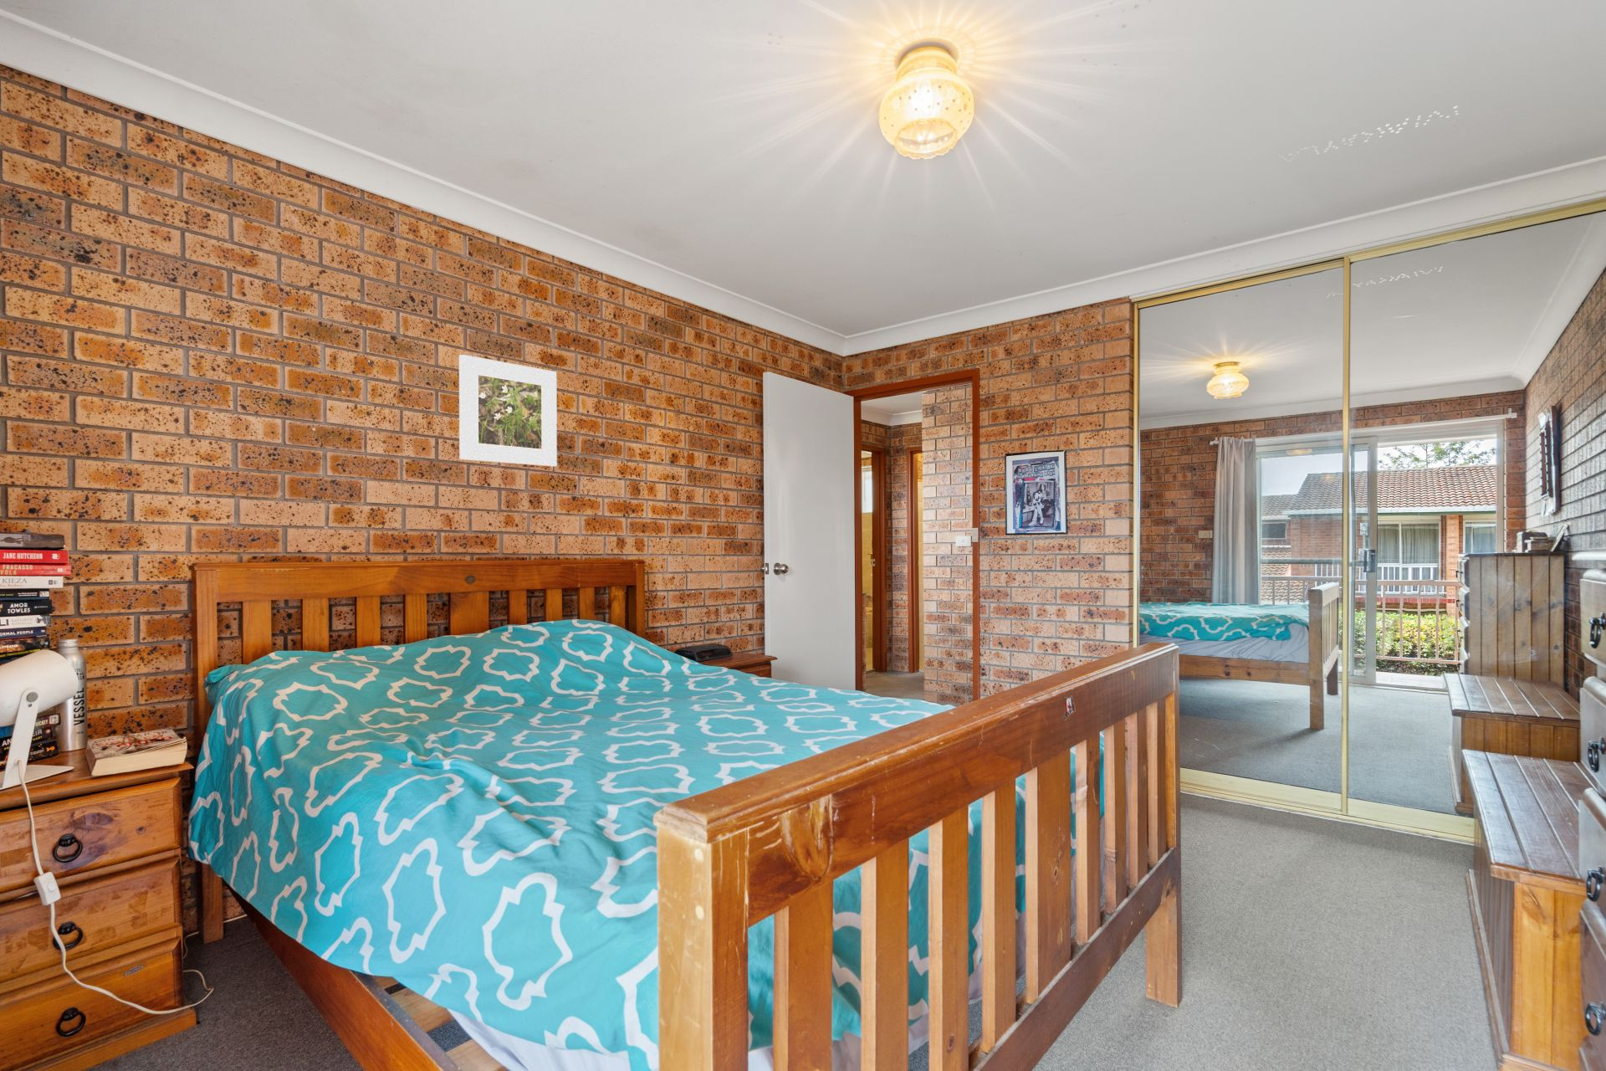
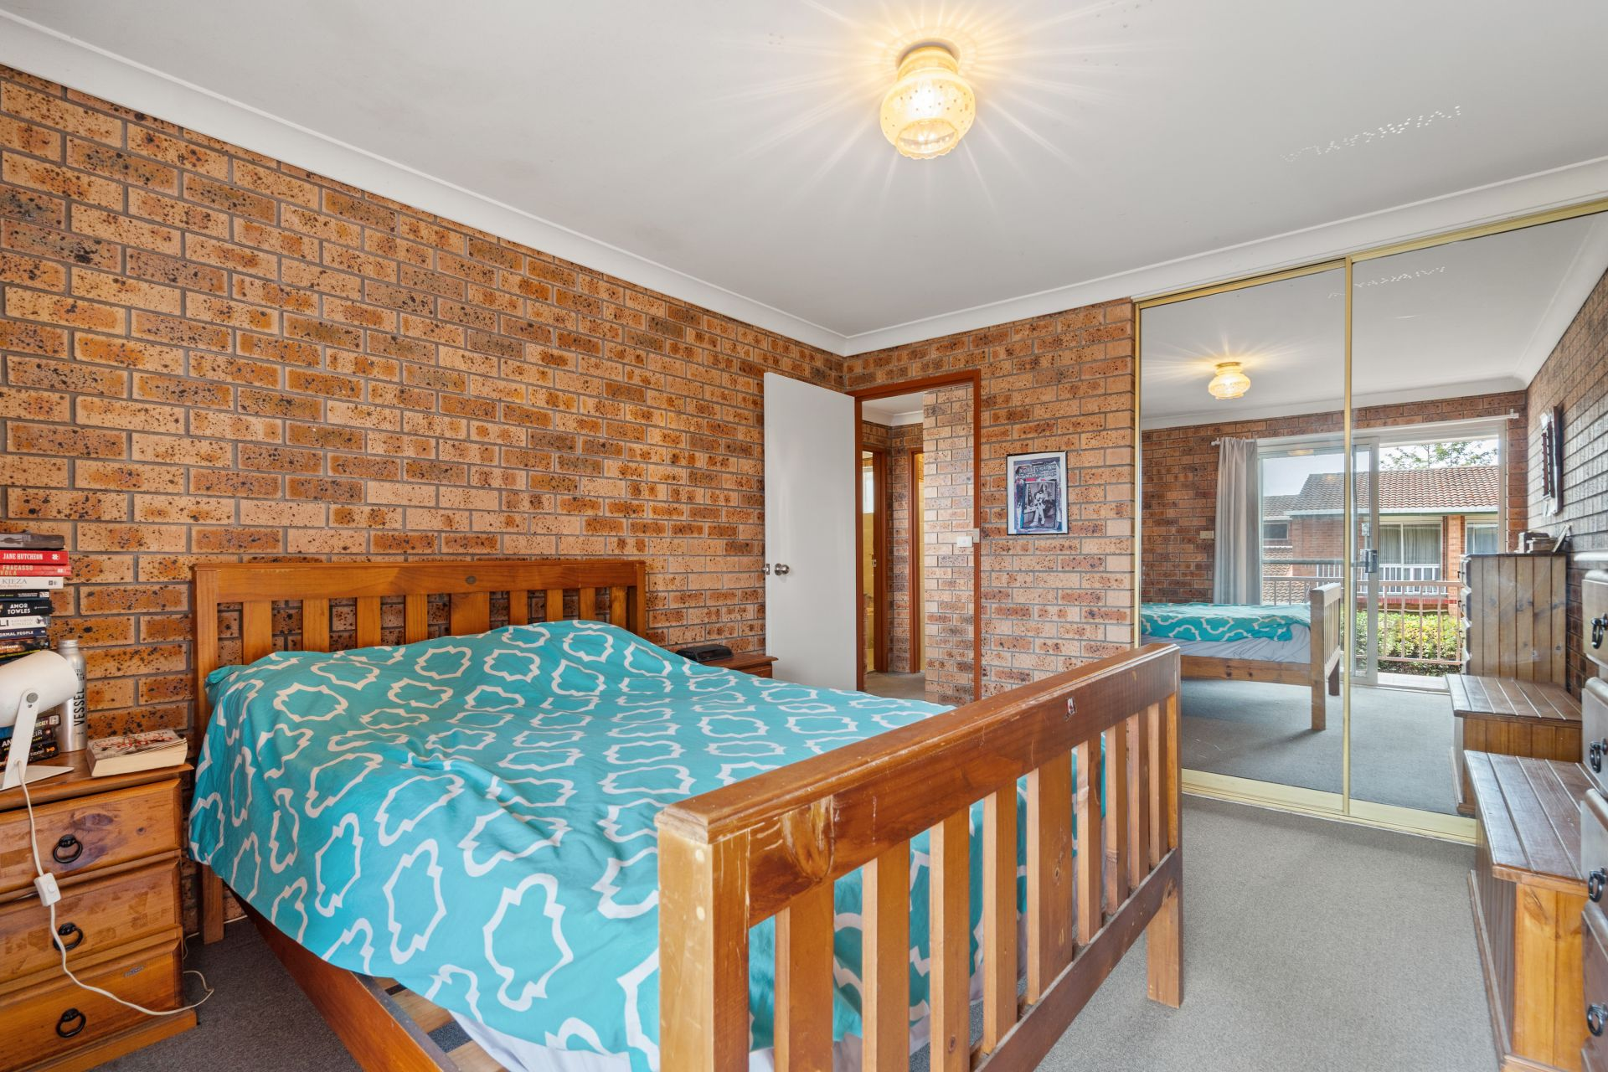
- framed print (510, 414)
